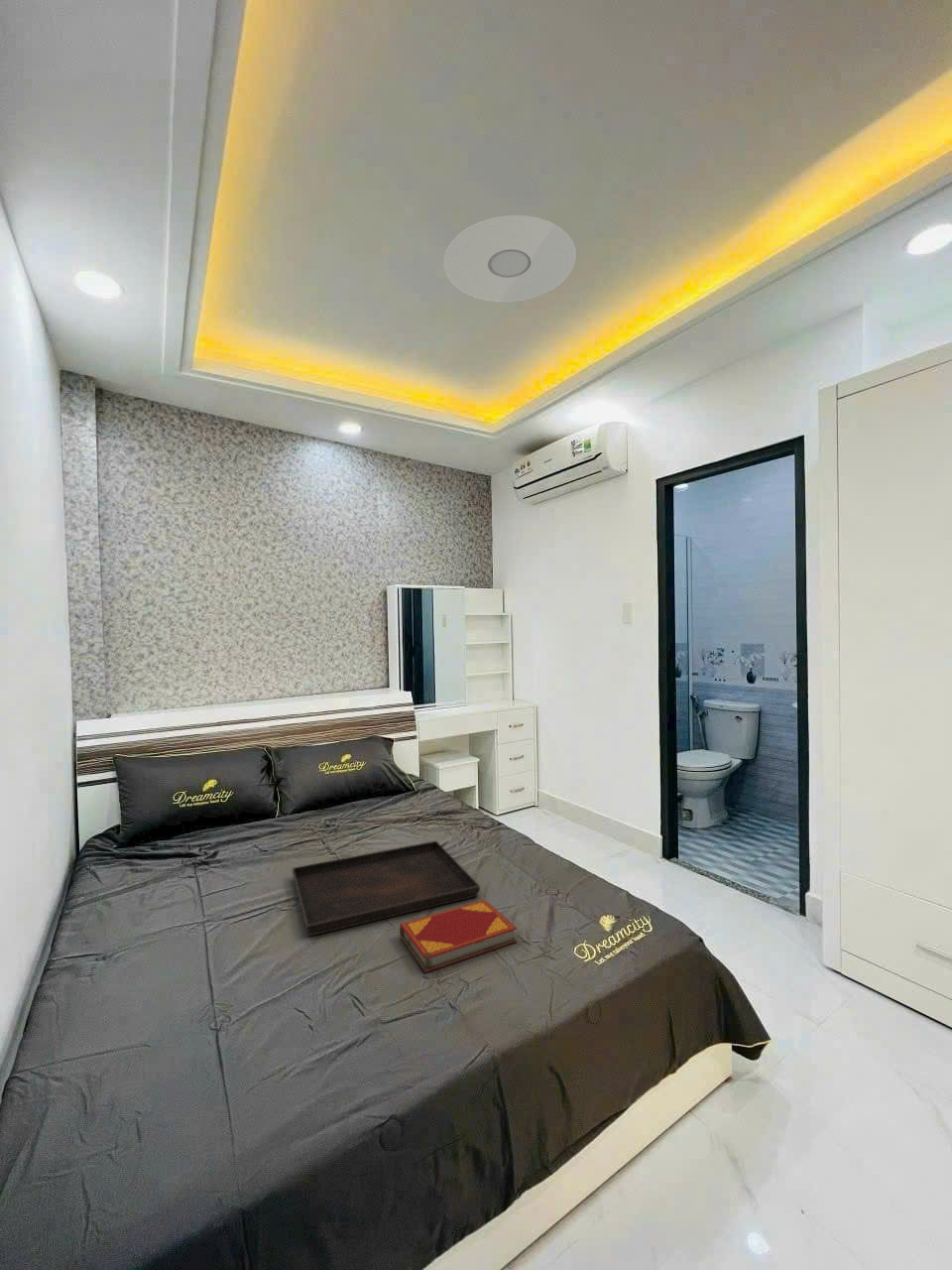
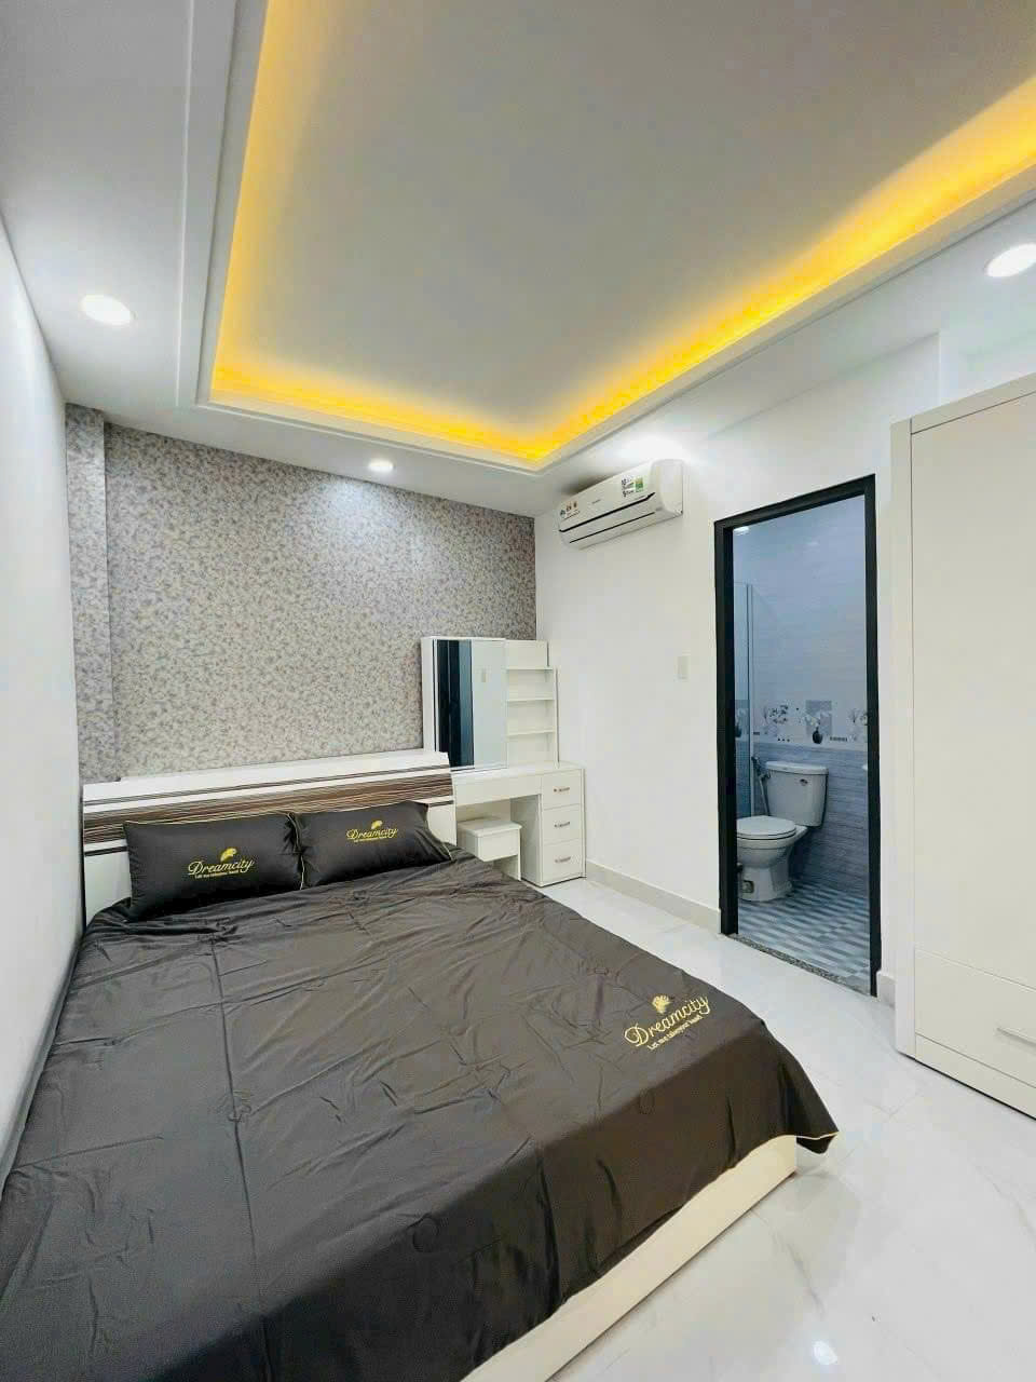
- ceiling light (509, 264)
- hardback book (457, 932)
- serving tray (382, 881)
